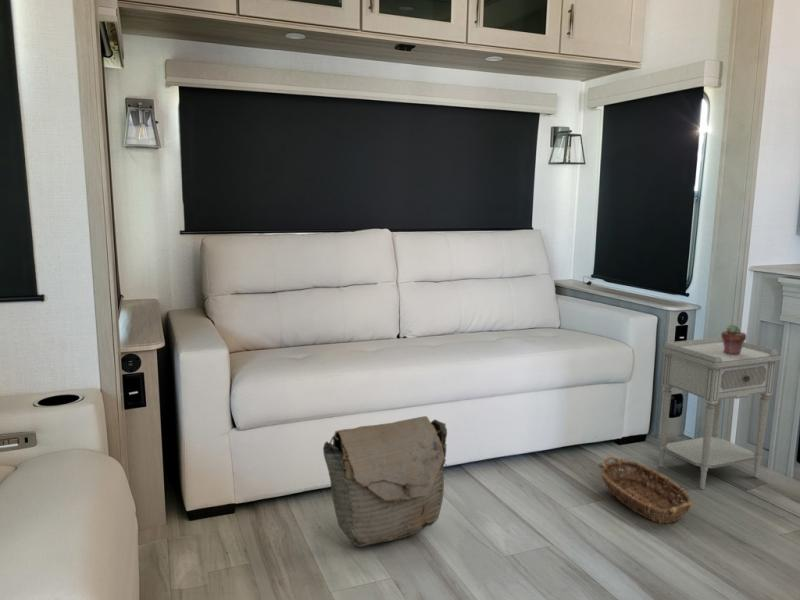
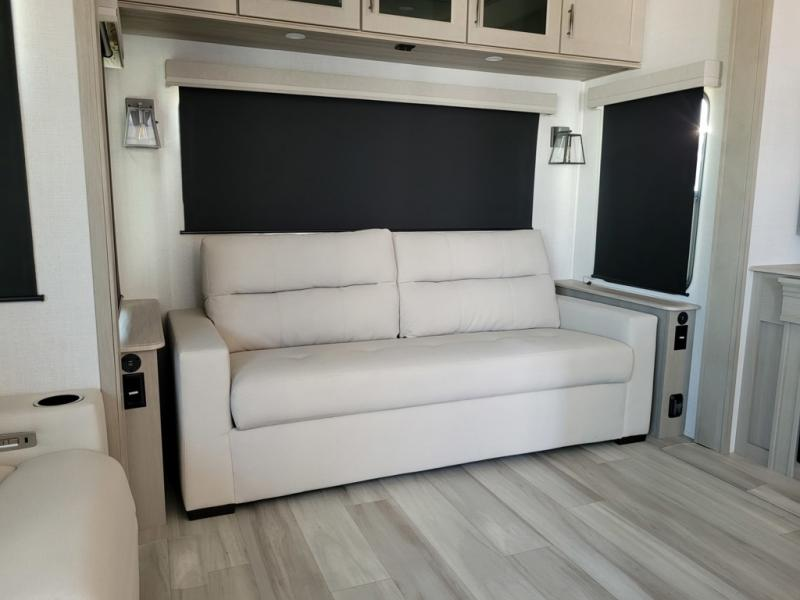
- basket (643, 486)
- potted succulent (733, 338)
- nightstand (714, 410)
- bag (388, 483)
